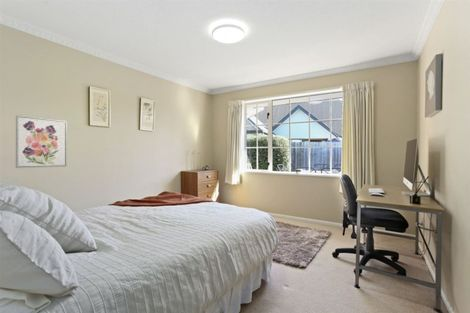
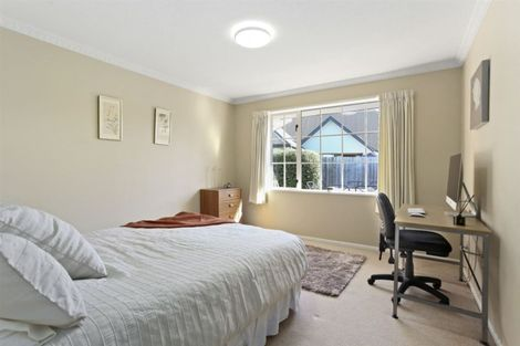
- wall art (42, 142)
